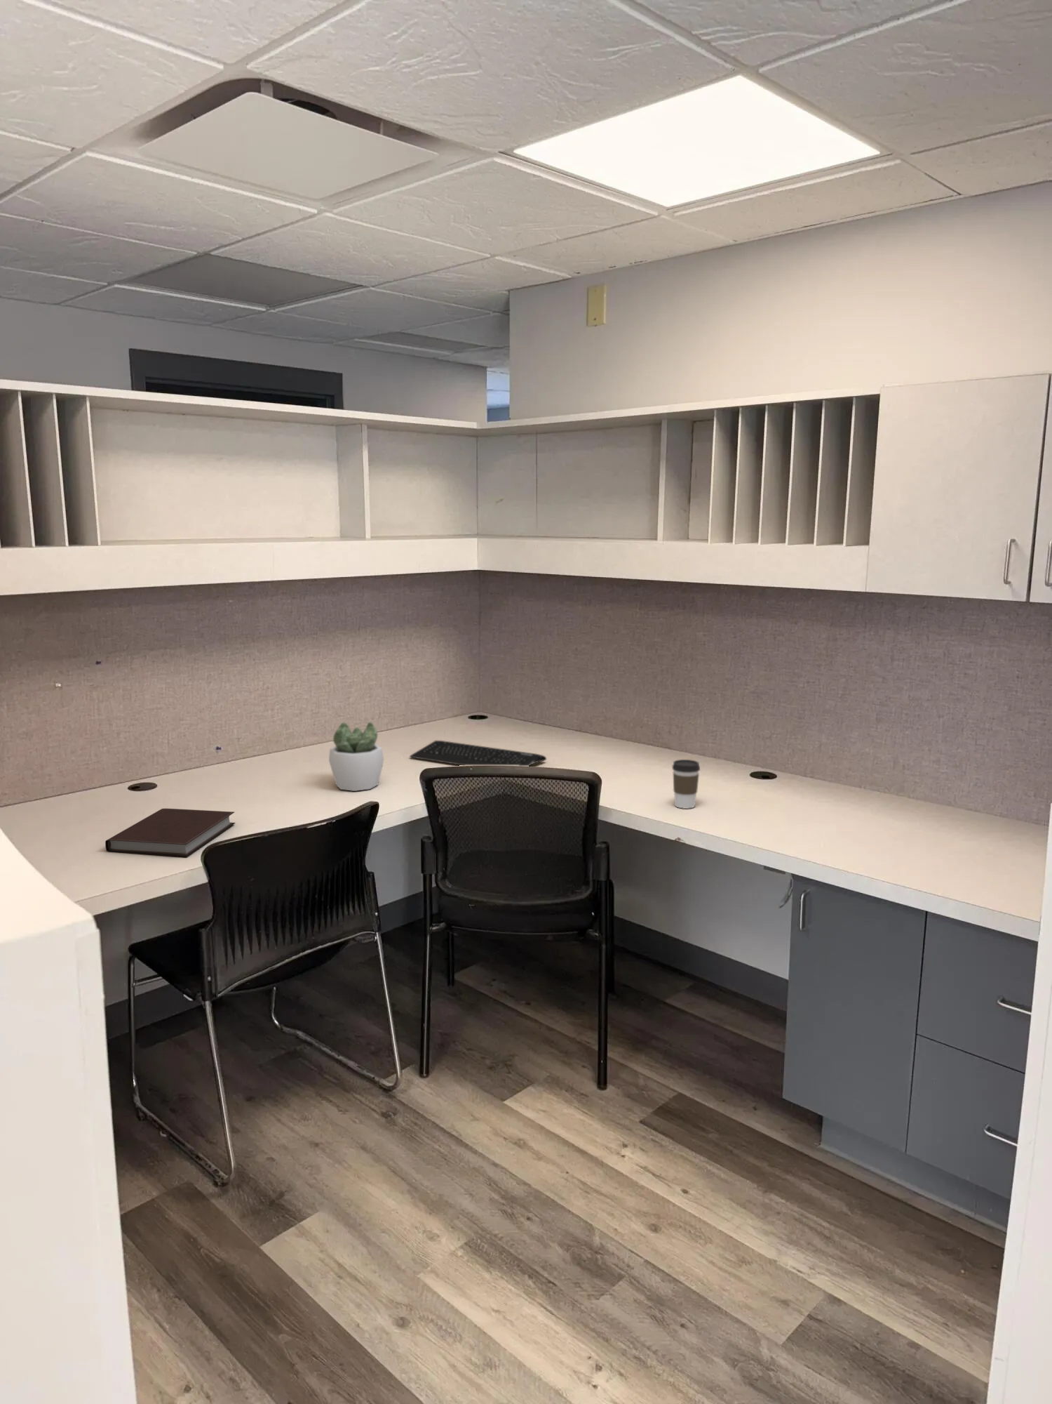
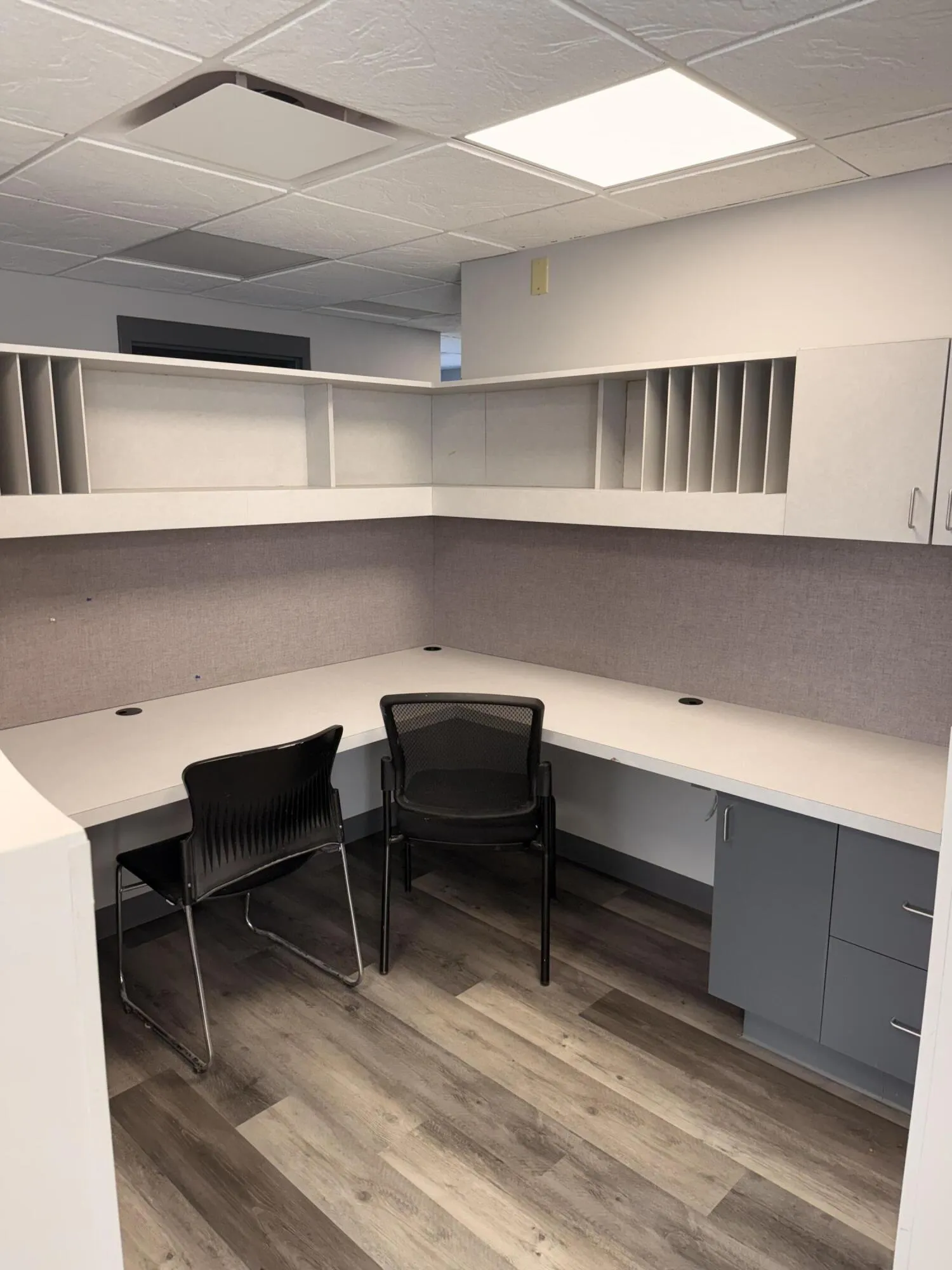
- coffee cup (685, 784)
- notebook (172, 830)
- keyboard (476, 755)
- succulent plant (356, 755)
